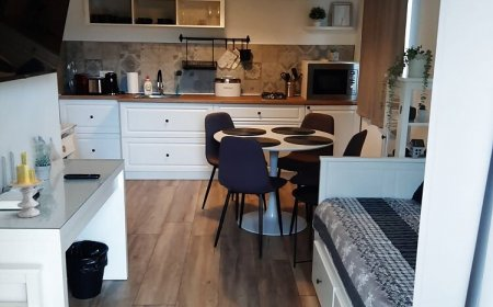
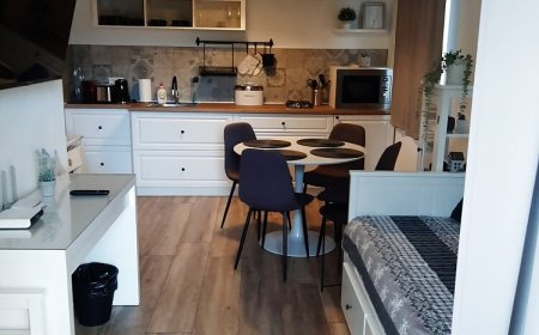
- candle (26, 183)
